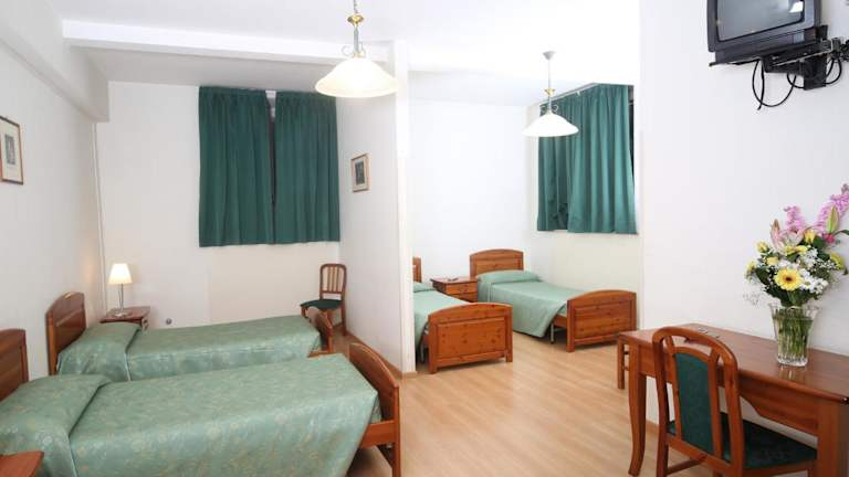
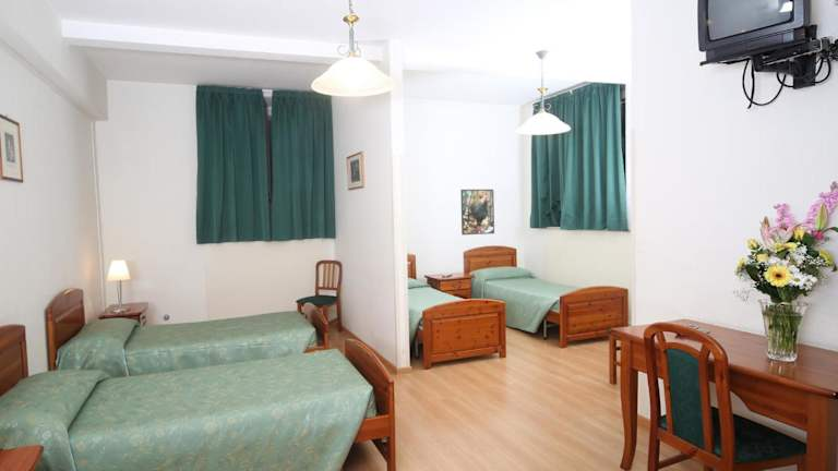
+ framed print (477, 212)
